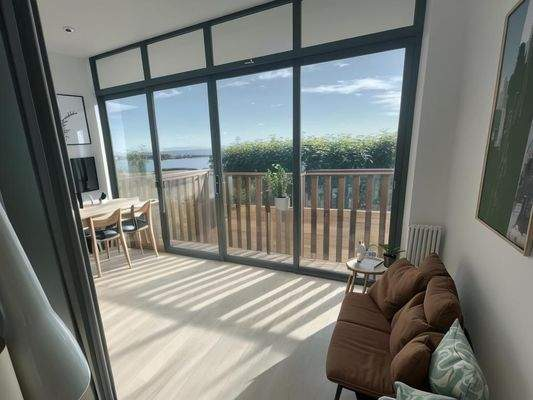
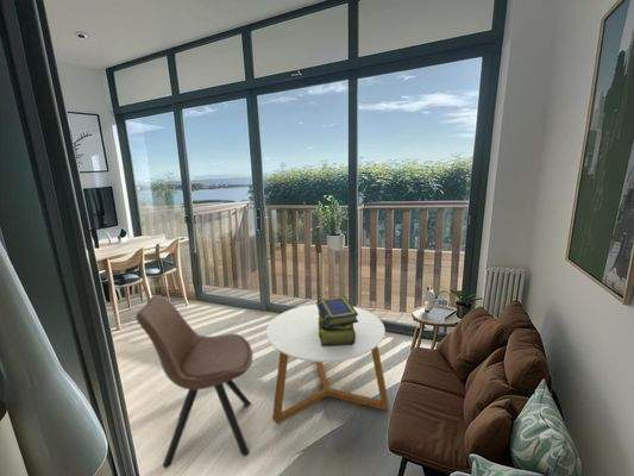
+ coffee table (325, 359)
+ stack of books (337, 319)
+ chair (203, 368)
